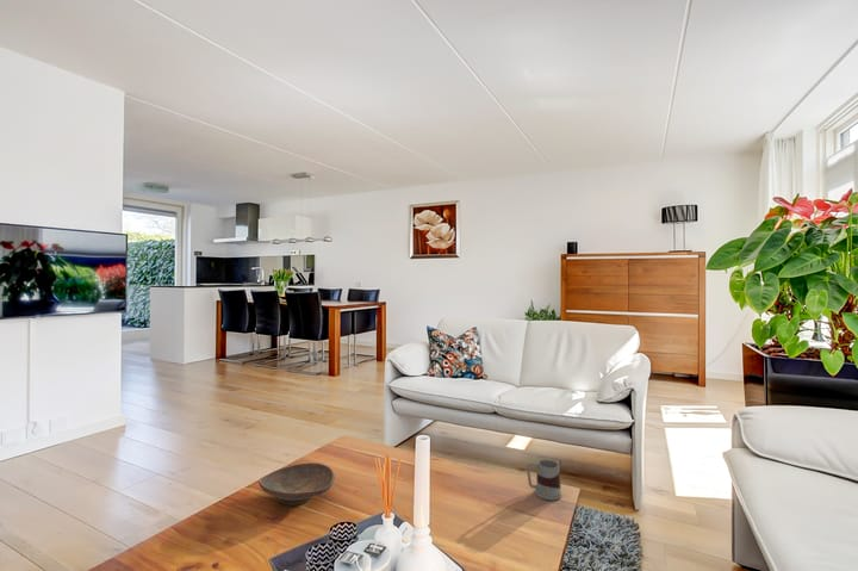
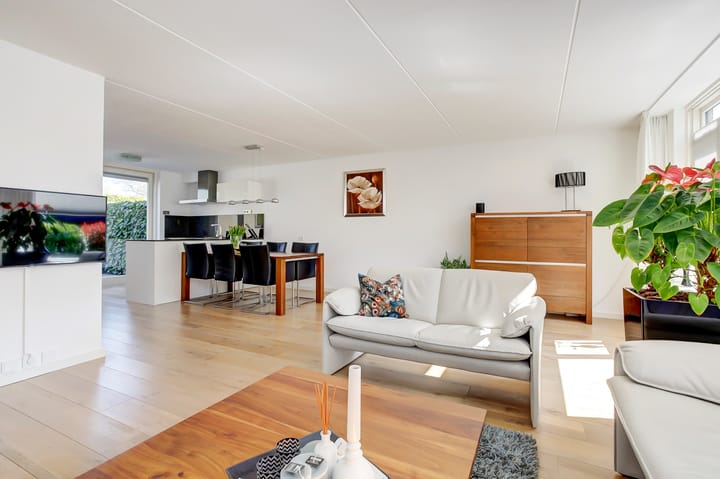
- decorative bowl (297, 485)
- mug (543, 478)
